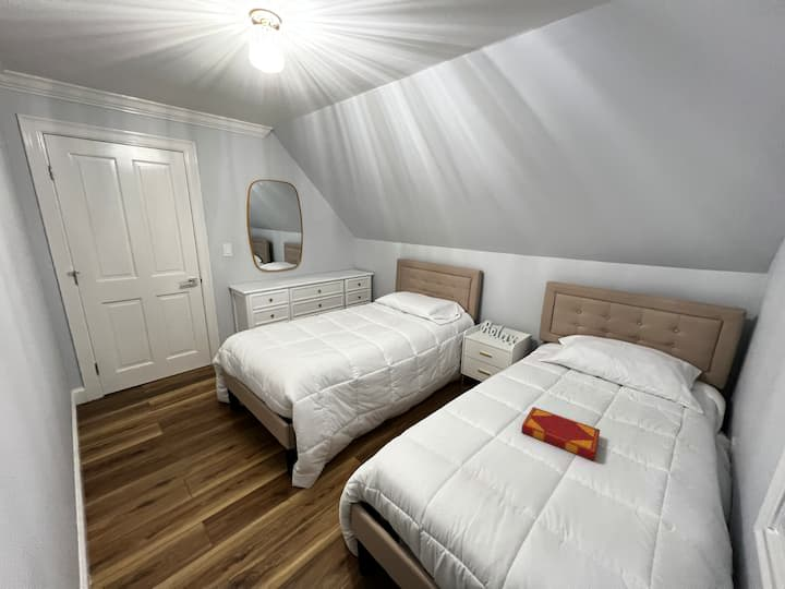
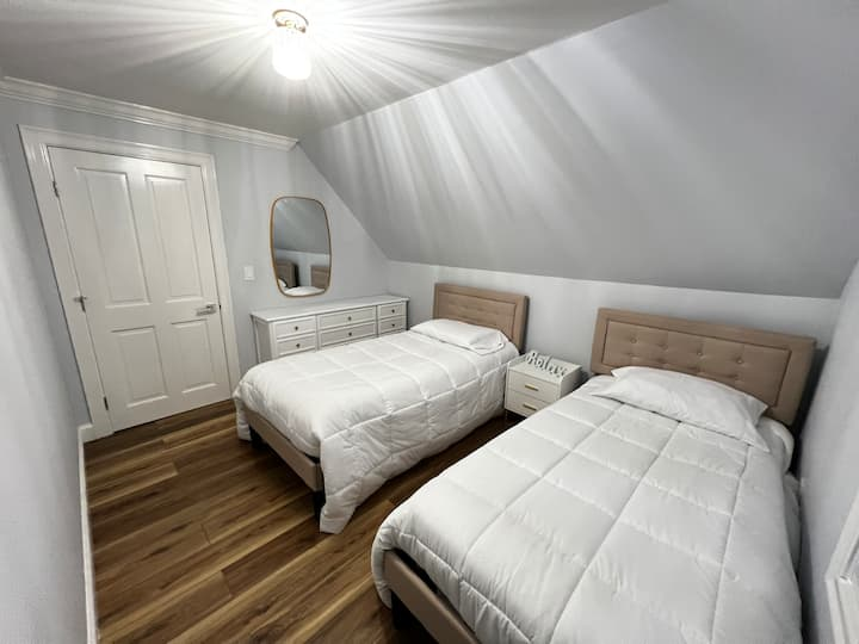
- hardback book (559, 431)
